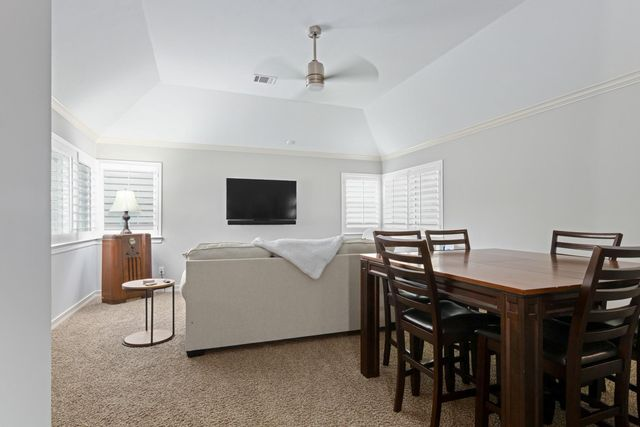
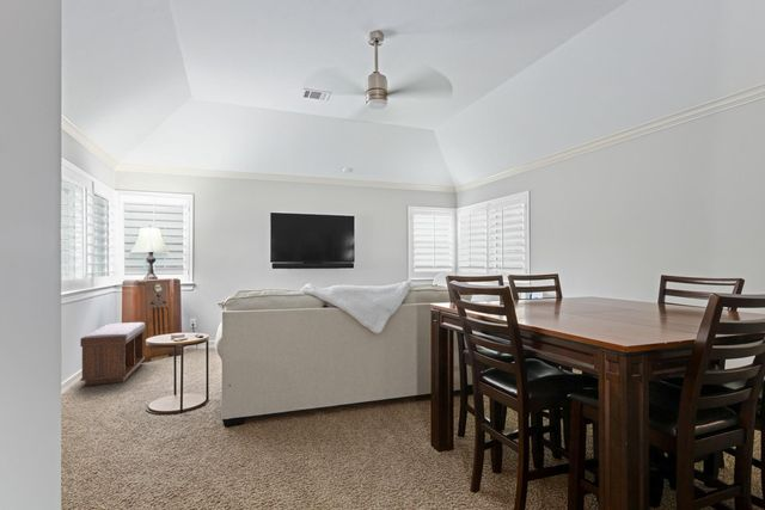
+ bench (116, 350)
